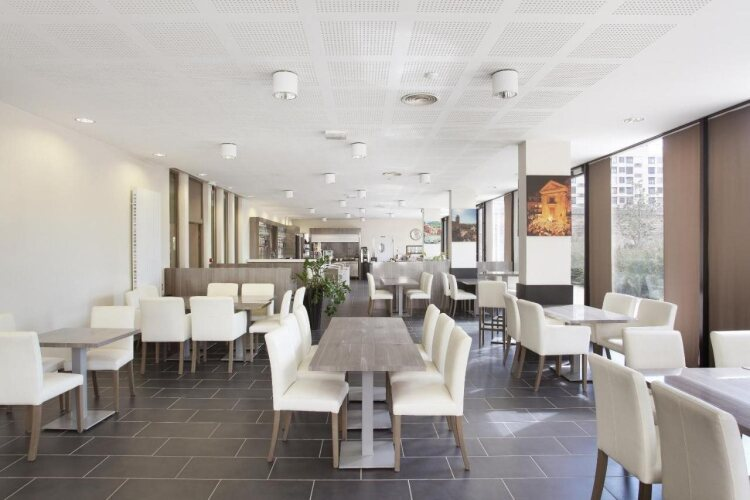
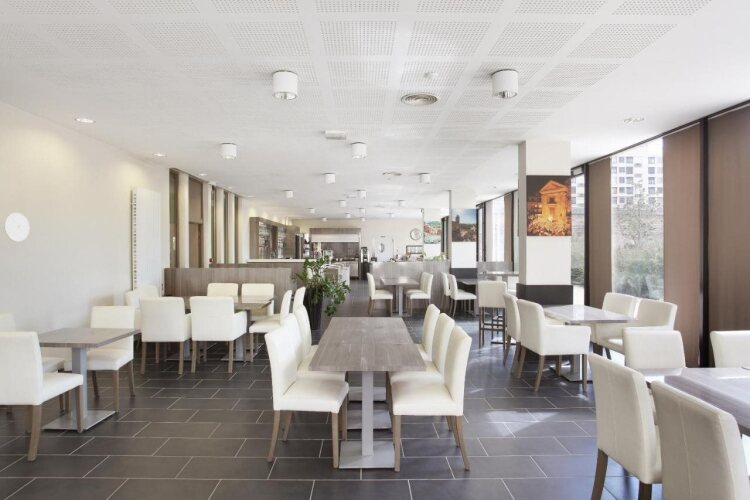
+ wall clock (17, 227)
